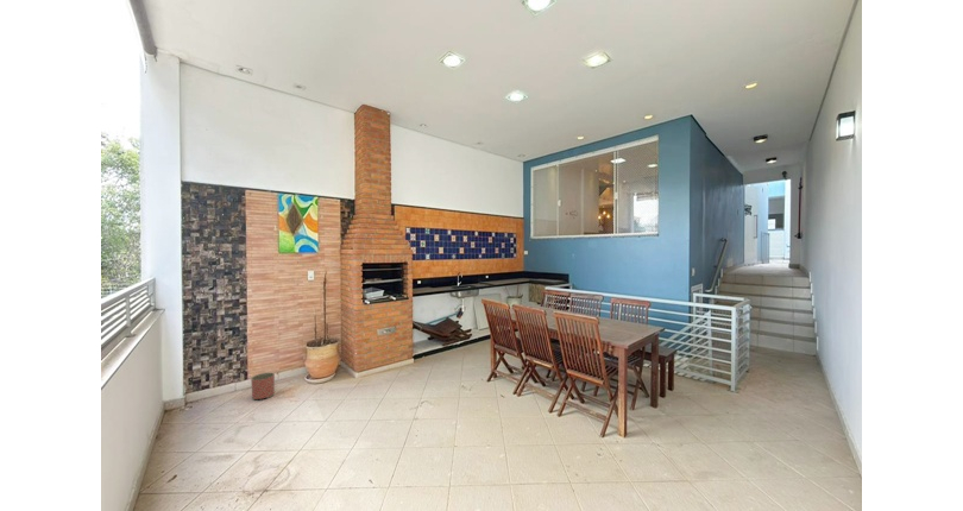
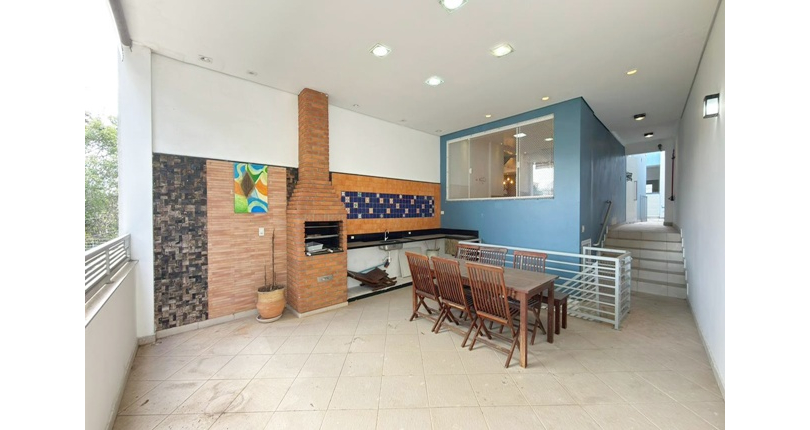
- planter (263, 385)
